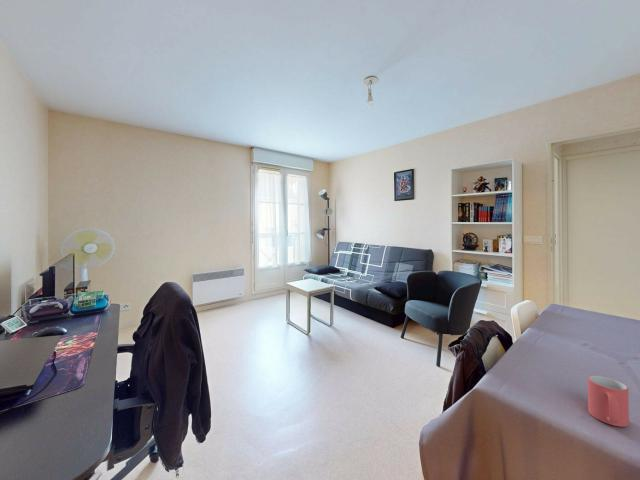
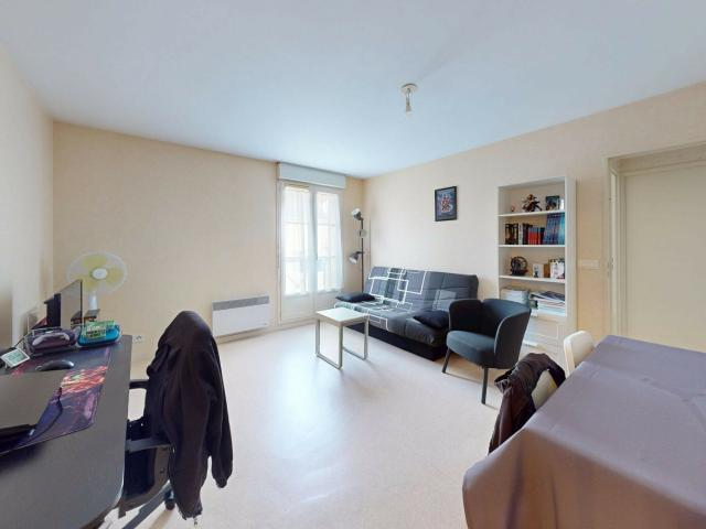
- mug (609, 403)
